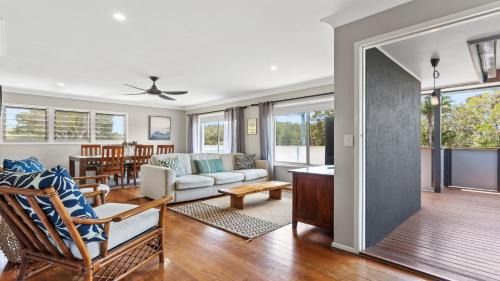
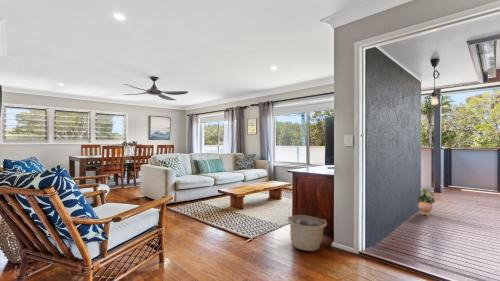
+ potted plant (426, 201)
+ basket (306, 231)
